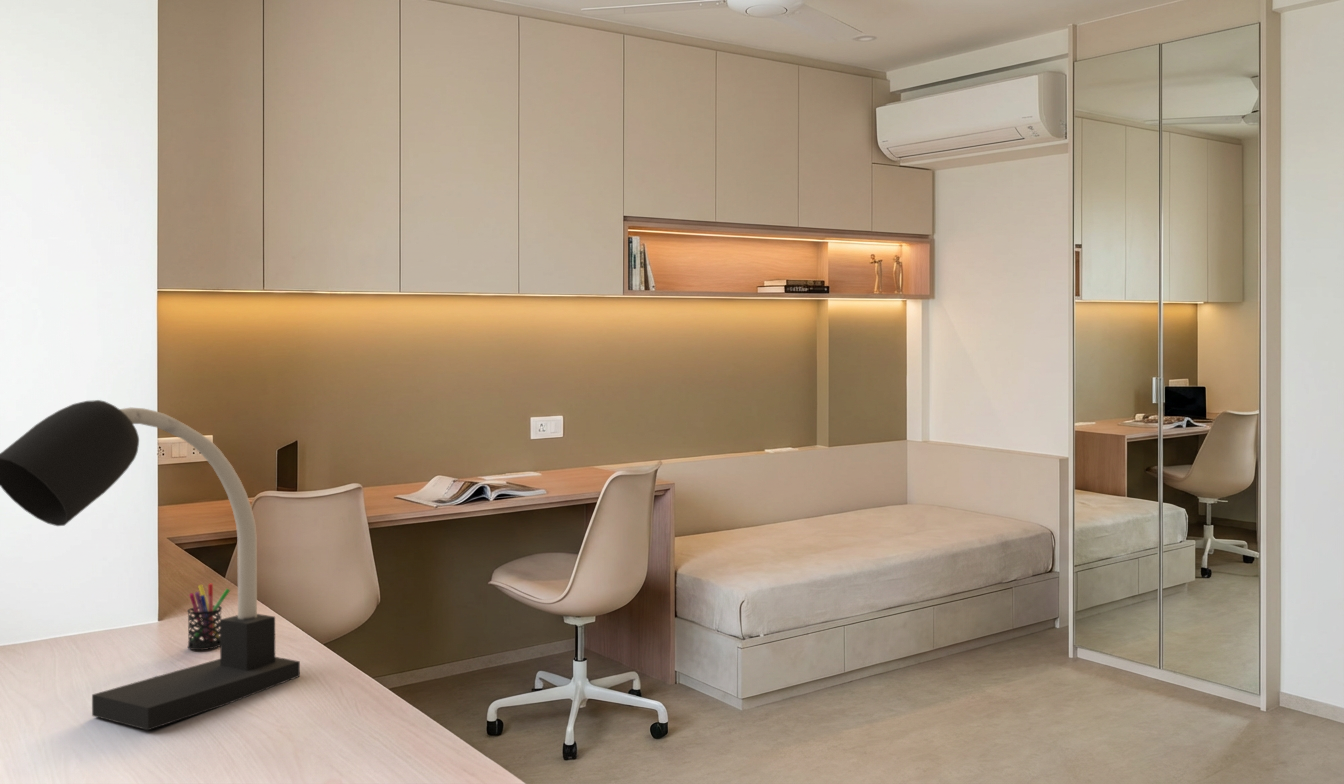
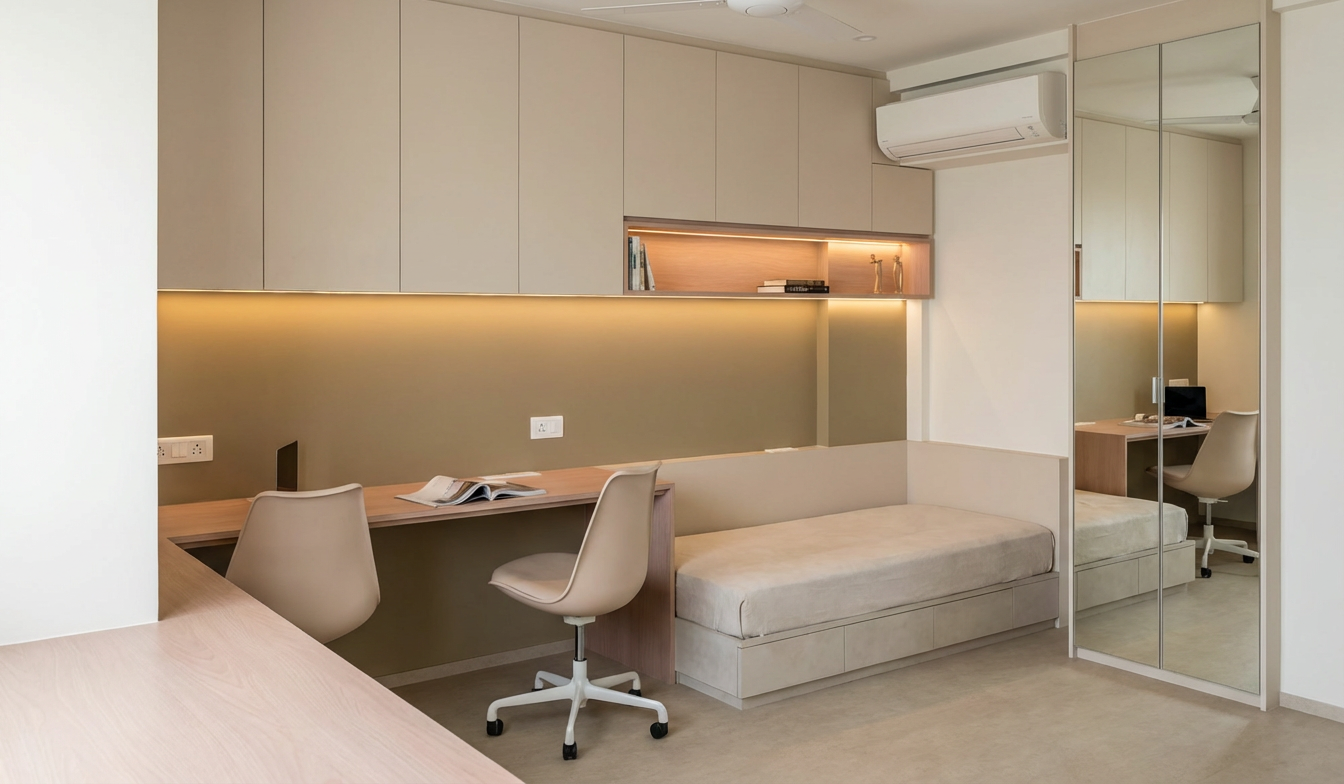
- pen holder (209, 613)
- desk lamp (103, 493)
